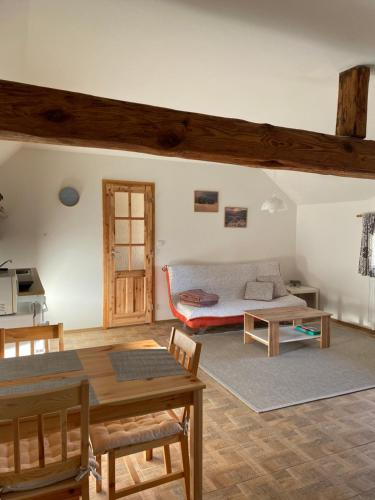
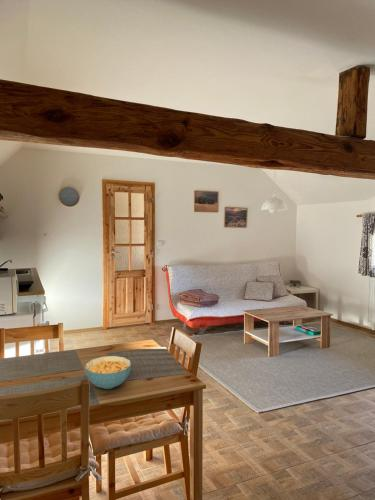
+ cereal bowl (108, 375)
